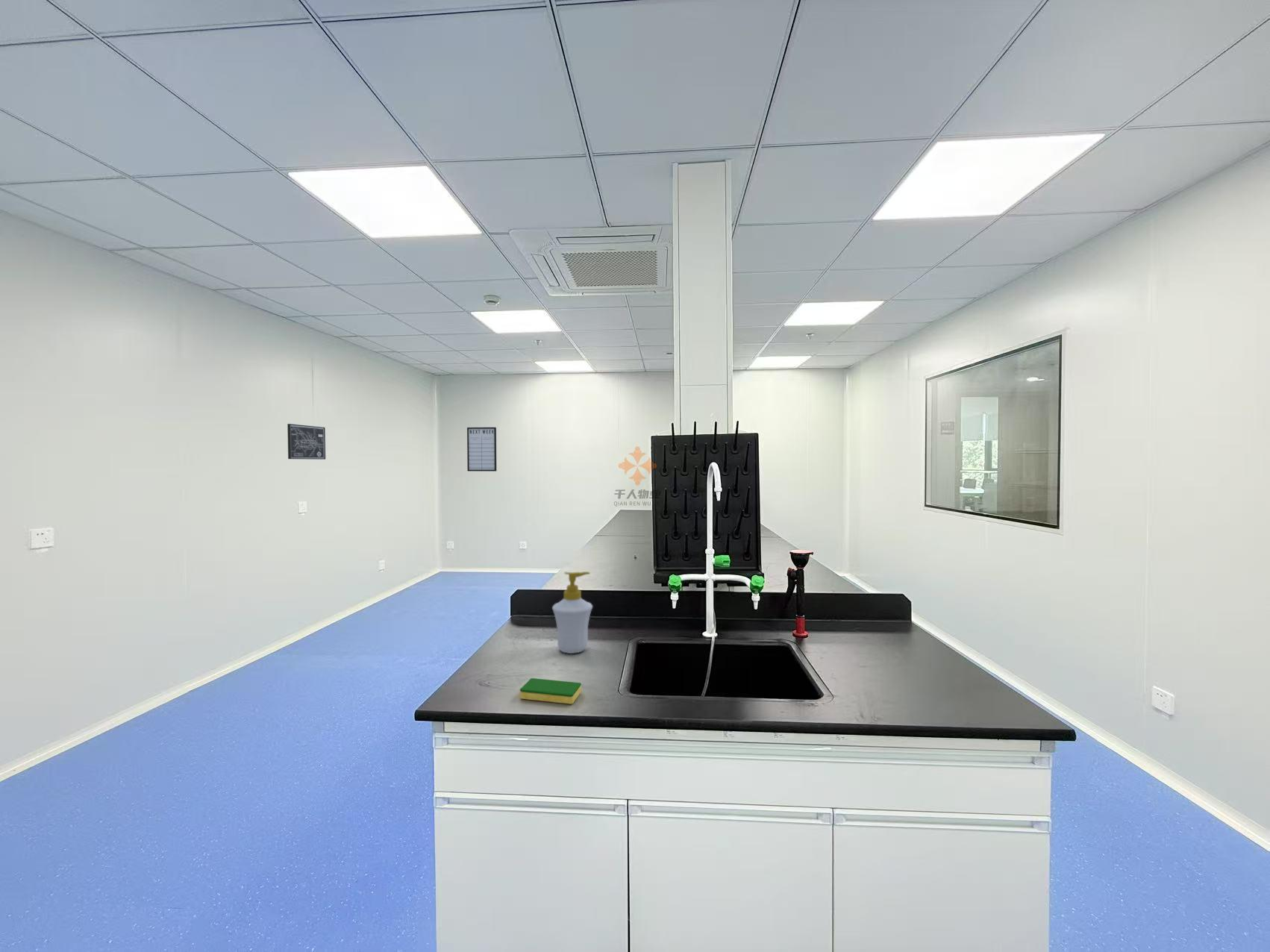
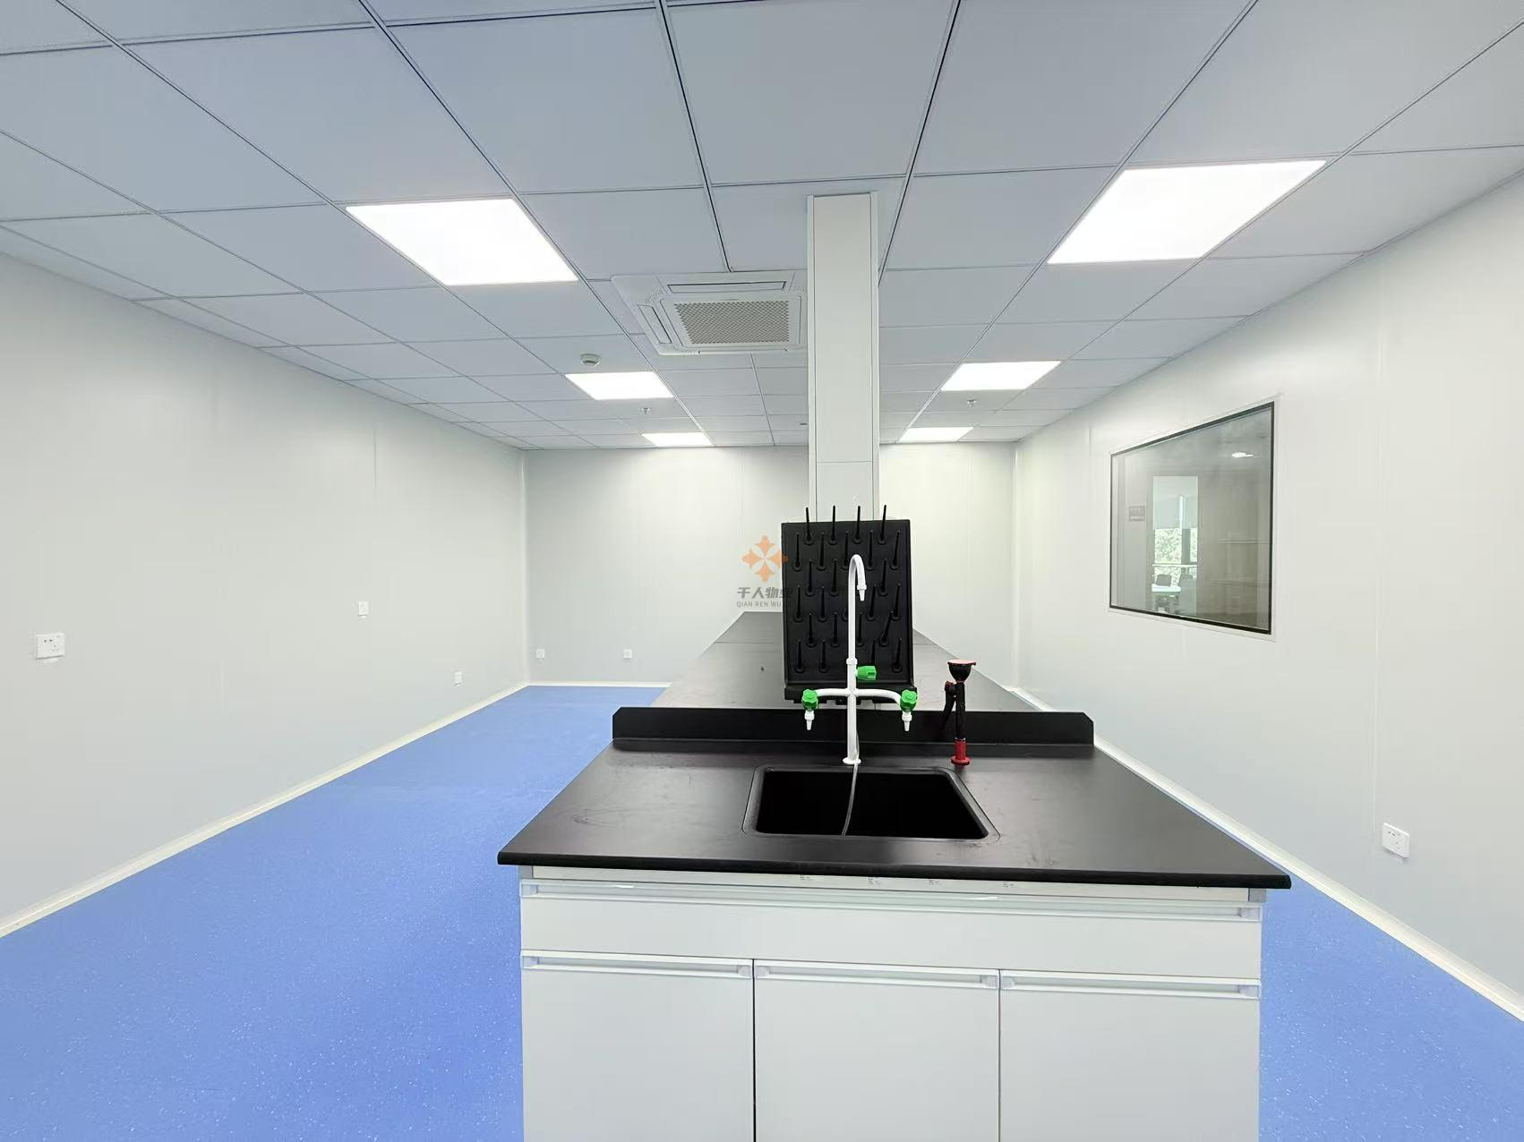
- dish sponge (551, 690)
- soap bottle (572, 610)
- wall art (307, 442)
- writing board (481, 449)
